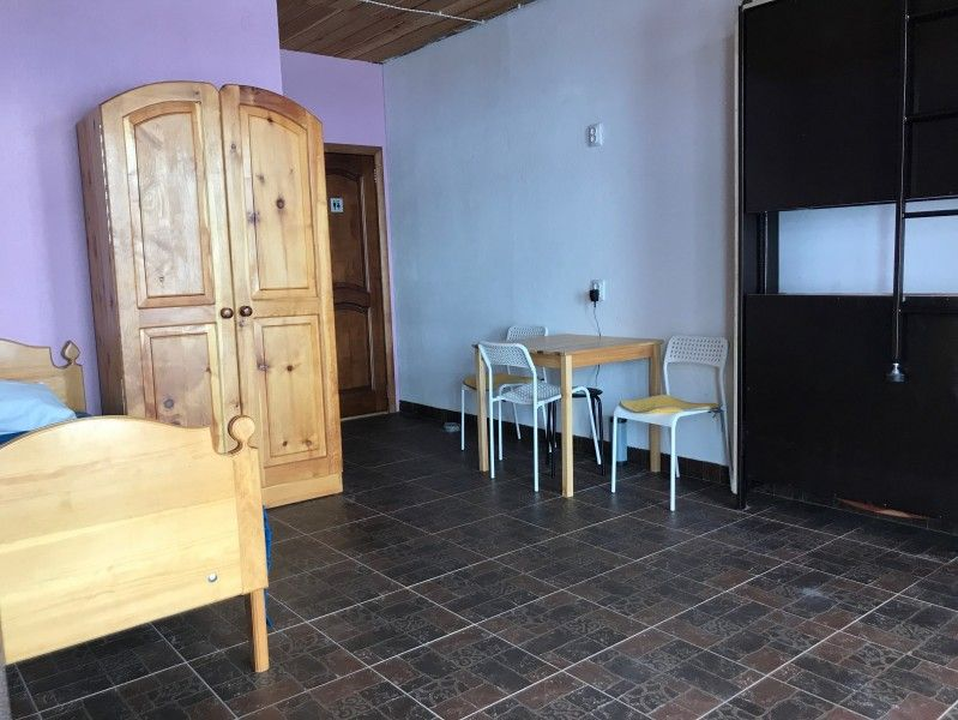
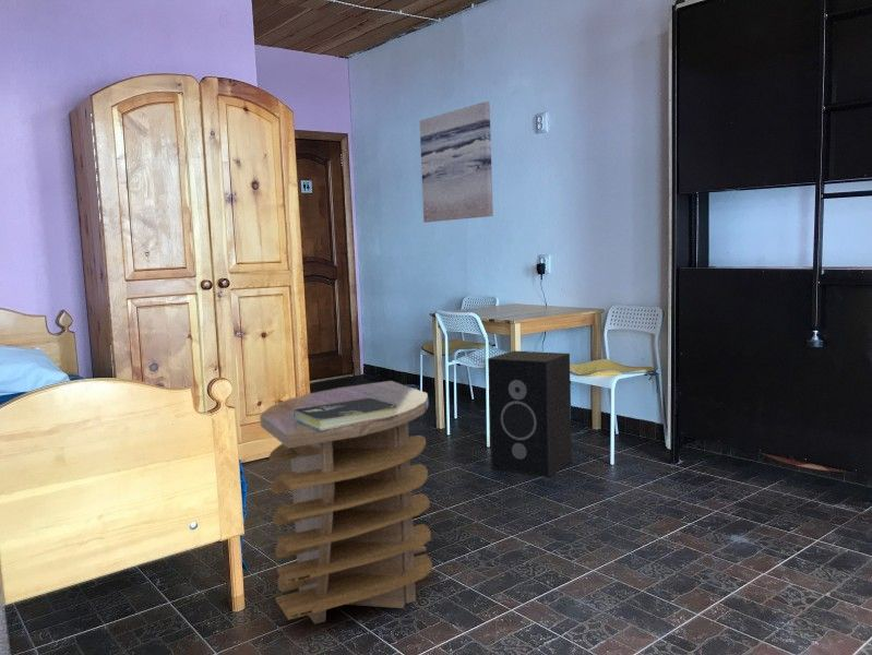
+ wall art (455, 166)
+ book (345, 412)
+ side table (353, 503)
+ speaker (530, 410)
